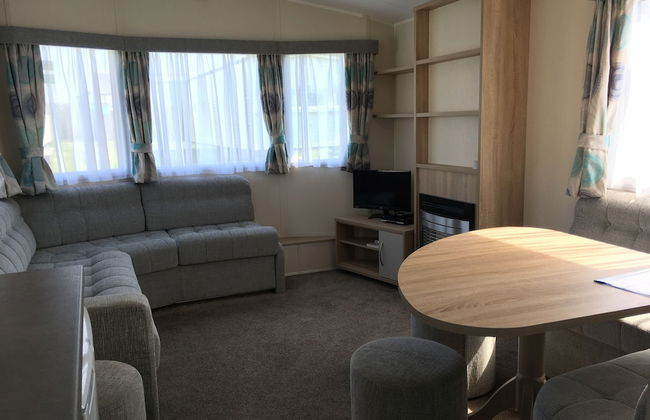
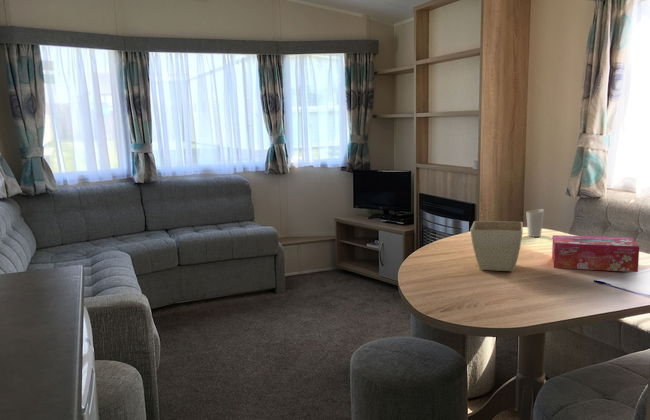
+ tissue box (593, 252)
+ flower pot (496, 246)
+ cup (534, 222)
